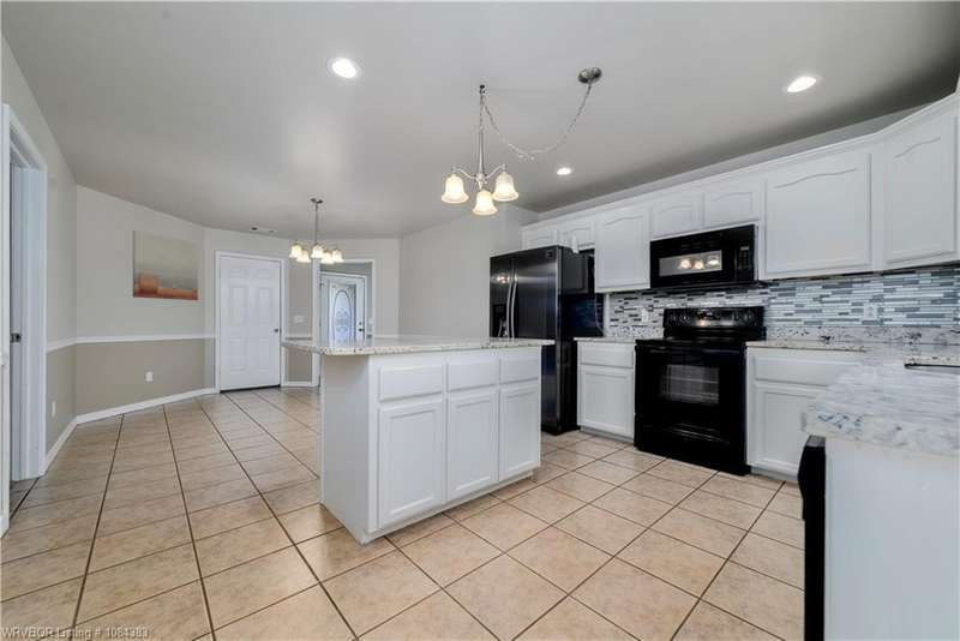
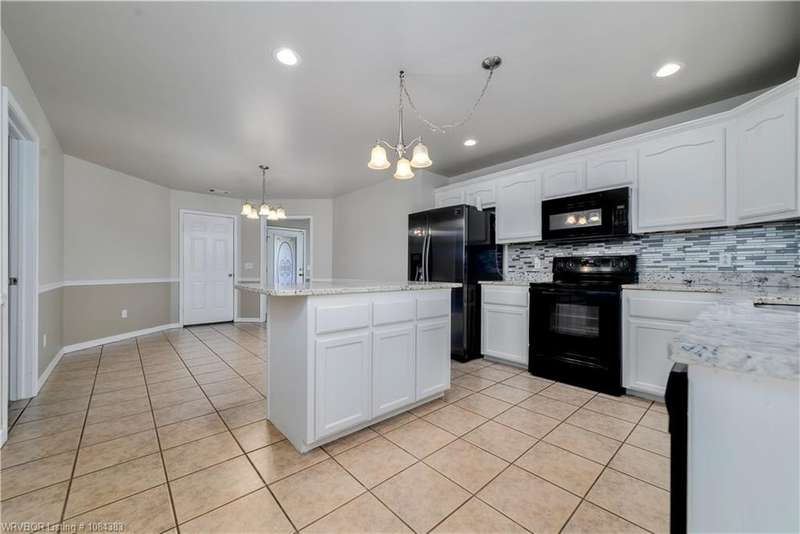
- wall art (167, 268)
